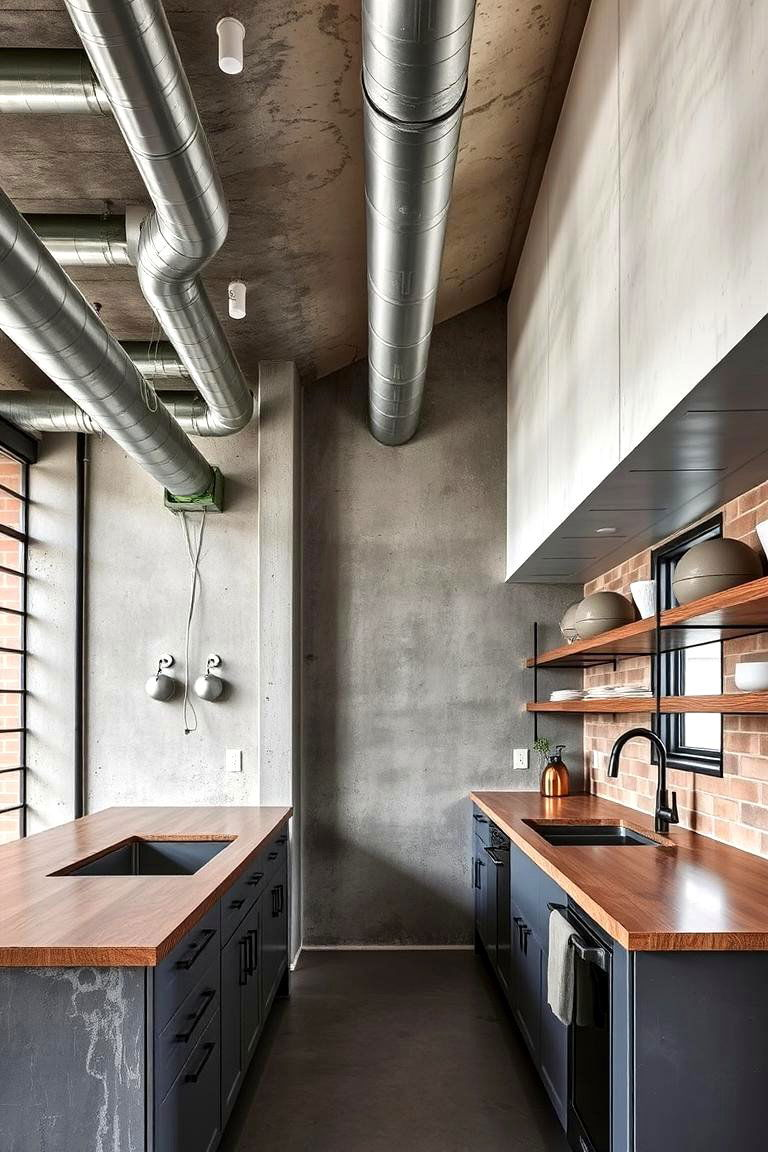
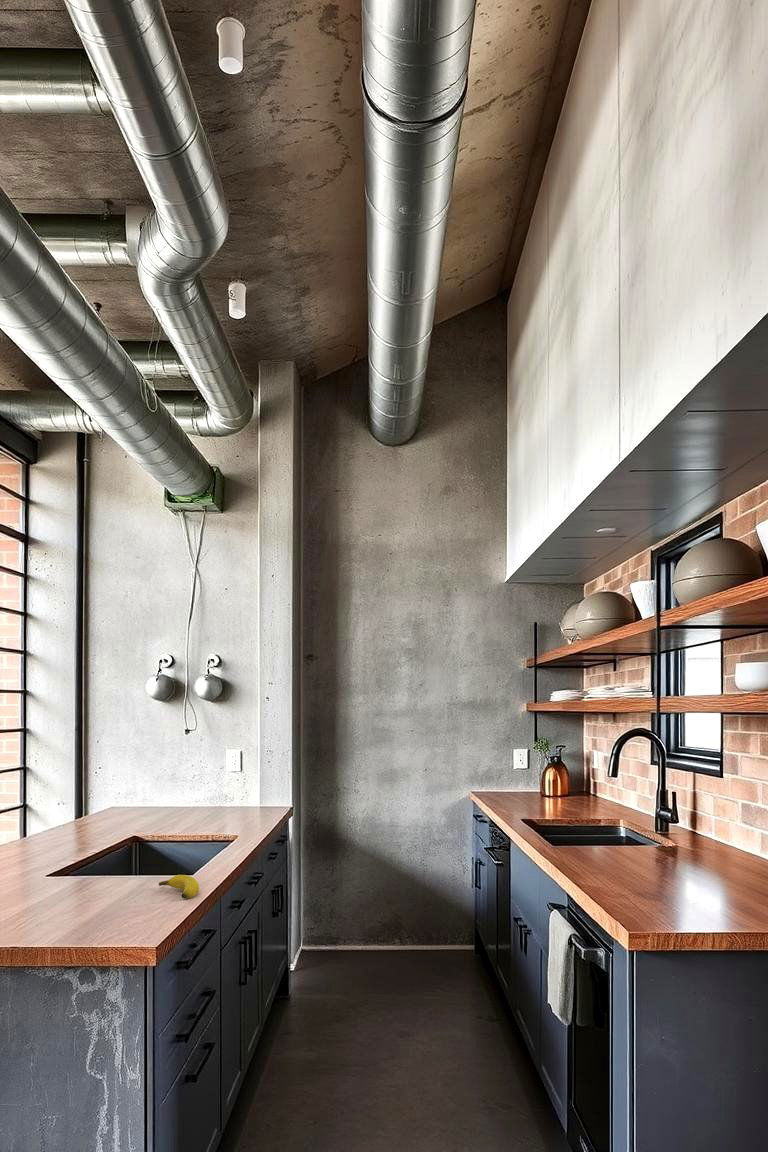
+ banana (180, 884)
